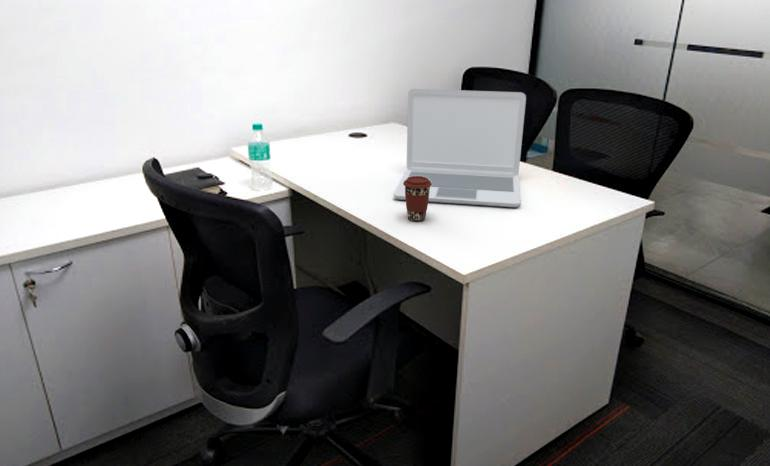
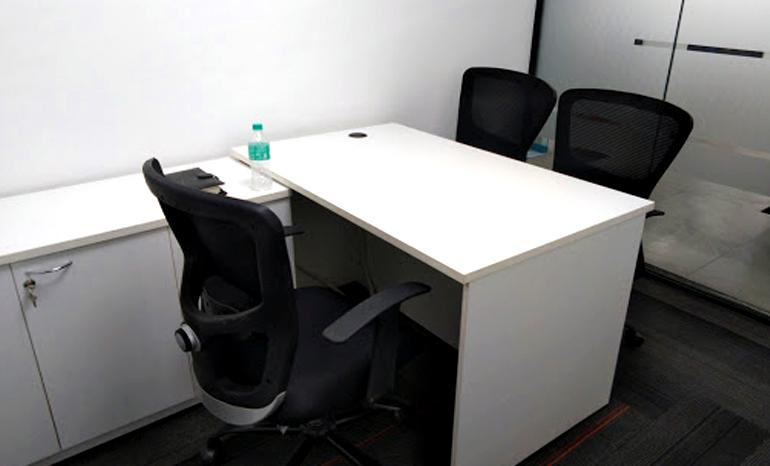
- laptop (461, 144)
- coffee cup (417, 198)
